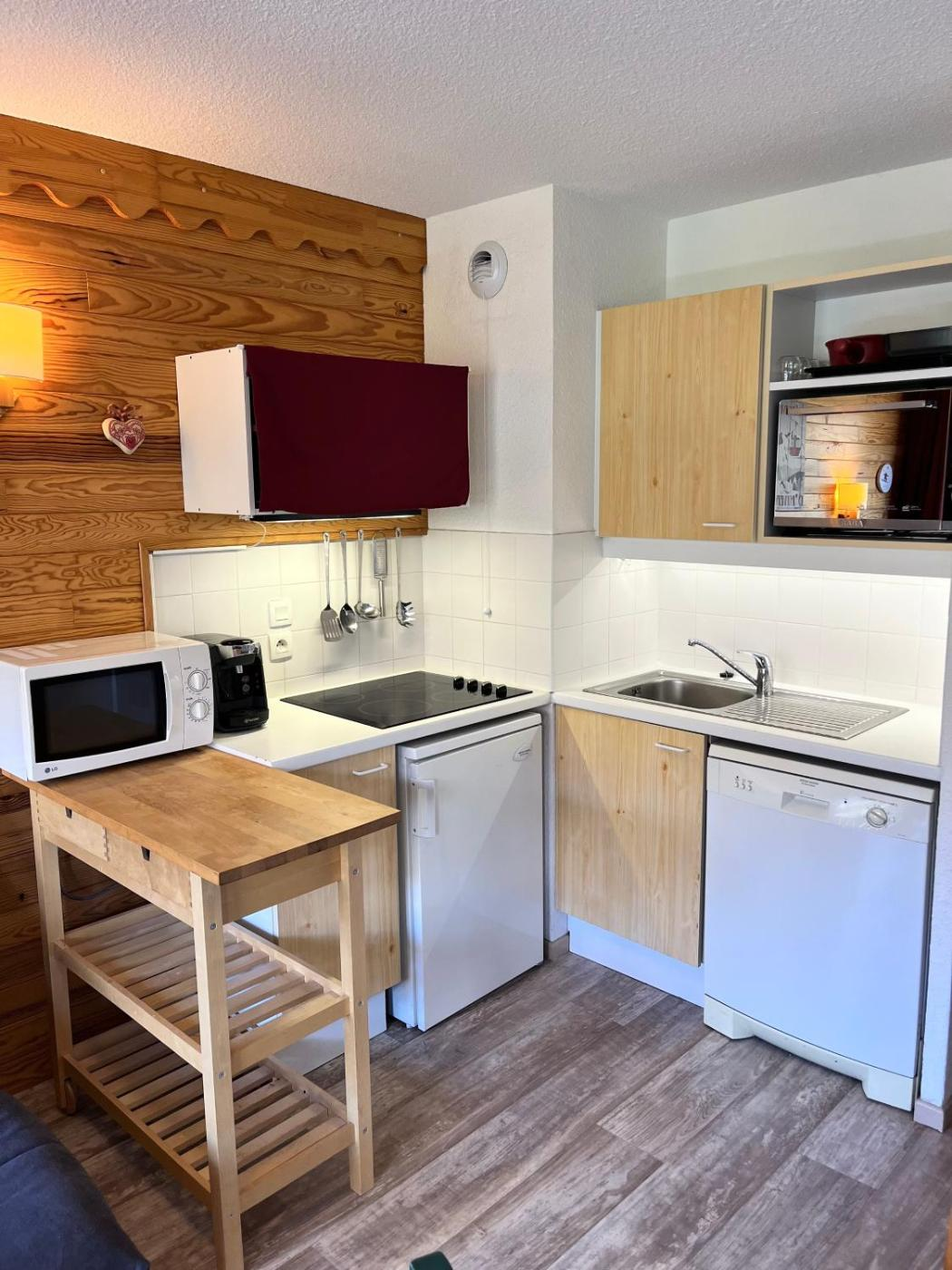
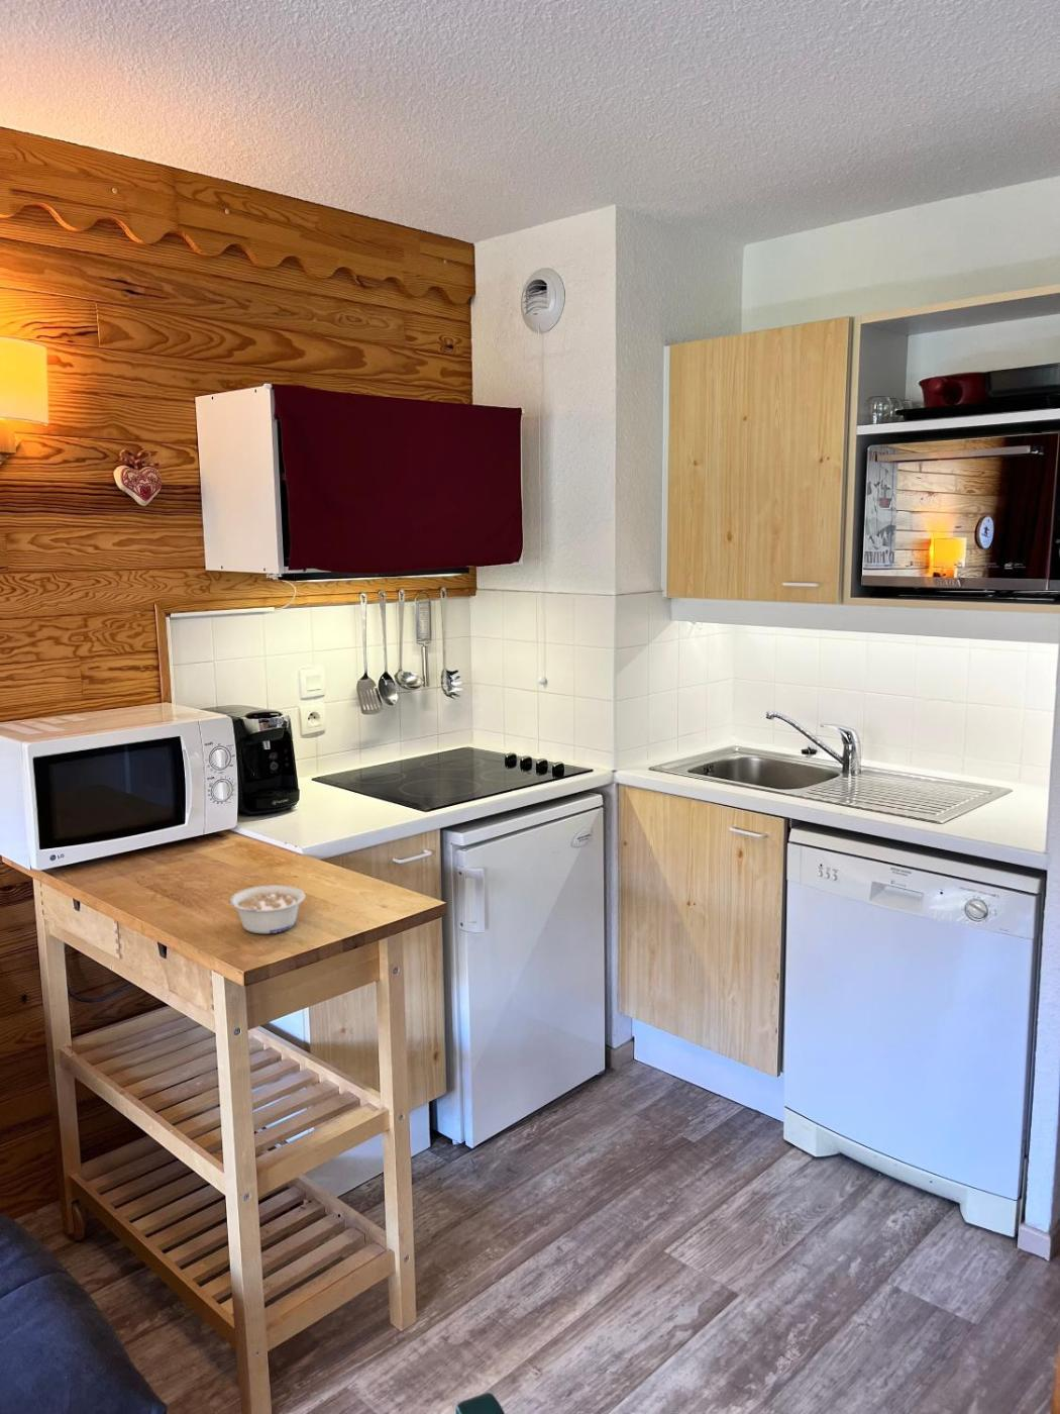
+ legume (268, 909)
